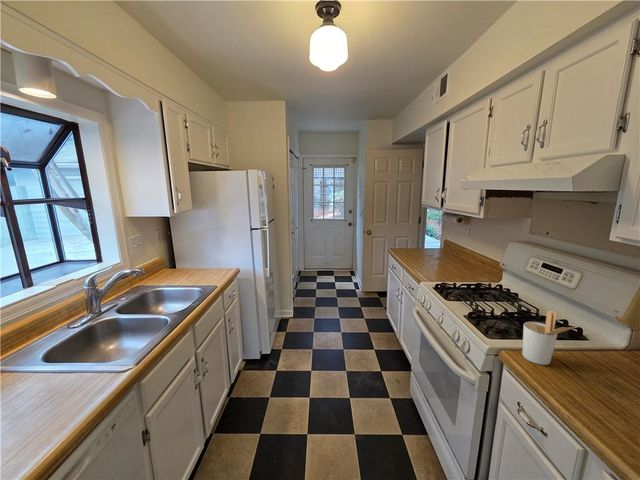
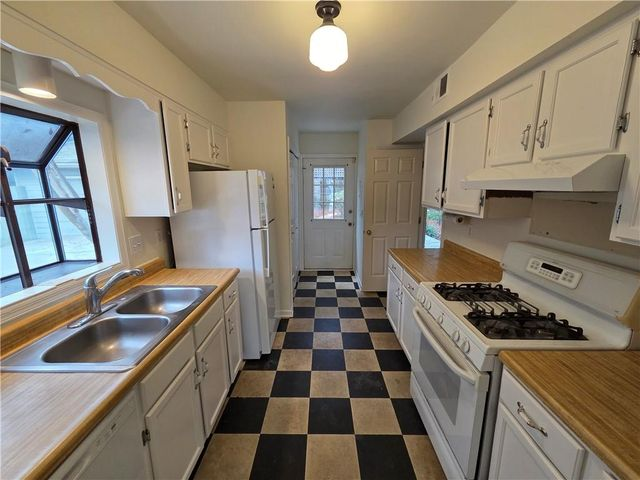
- utensil holder (547, 339)
